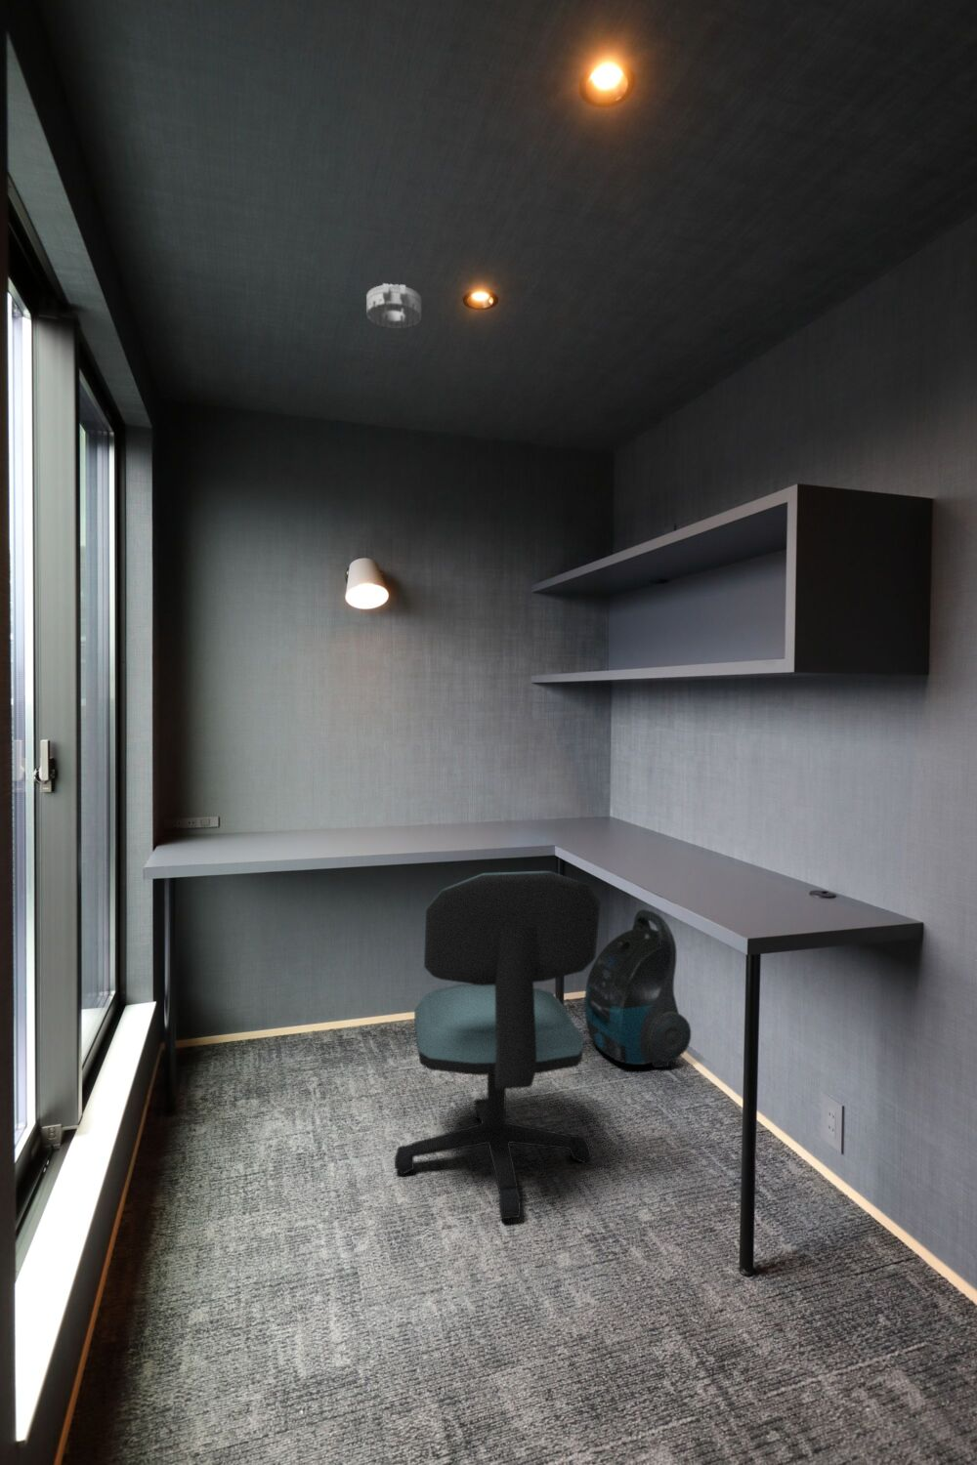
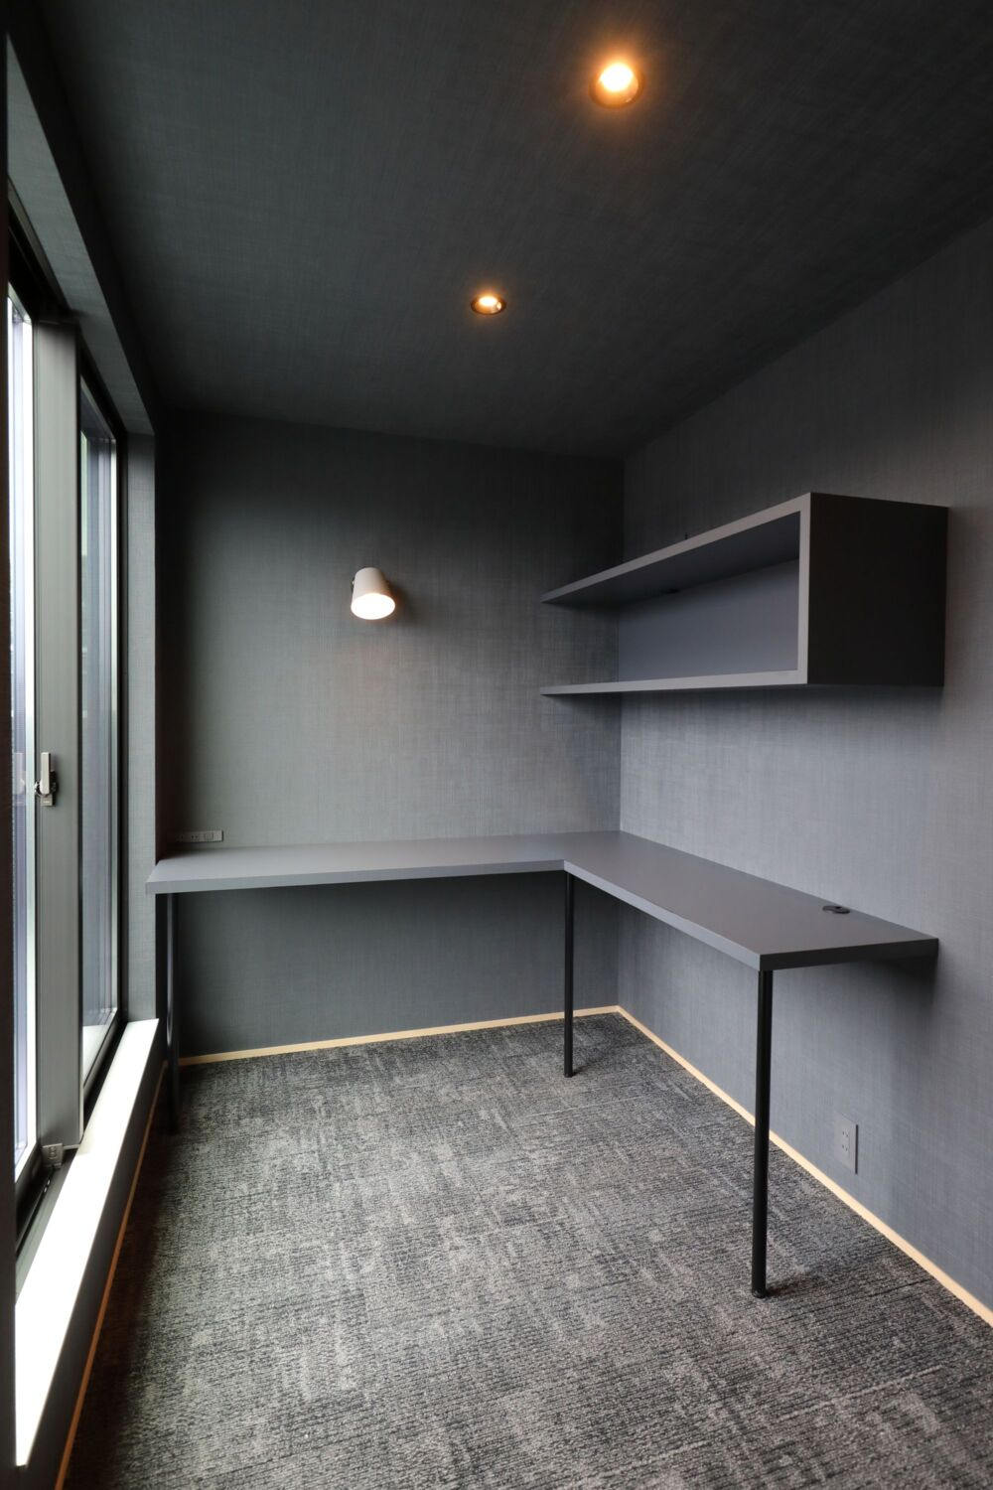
- smoke detector (394, 305)
- vacuum cleaner (632, 983)
- office chair (496, 1012)
